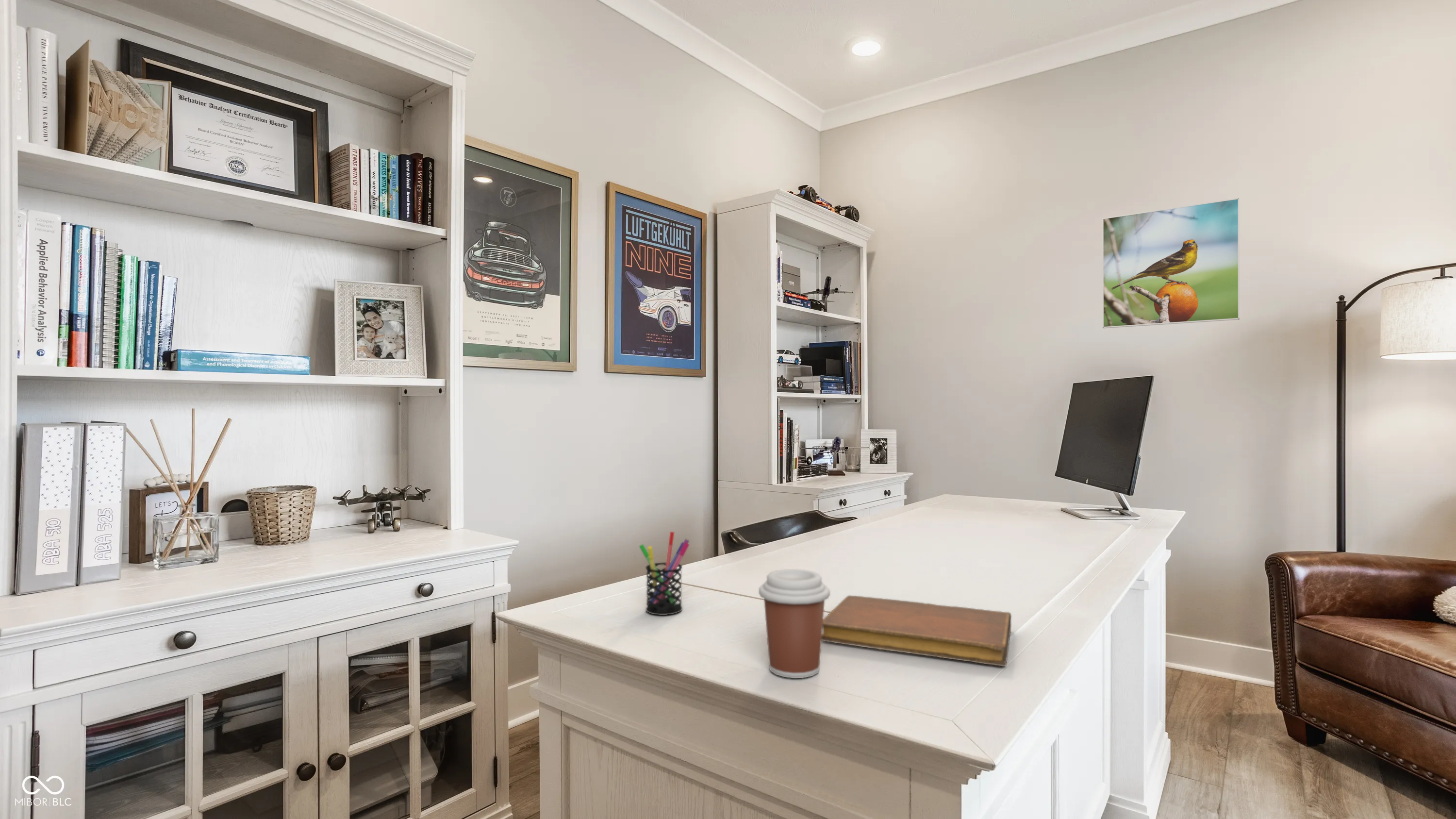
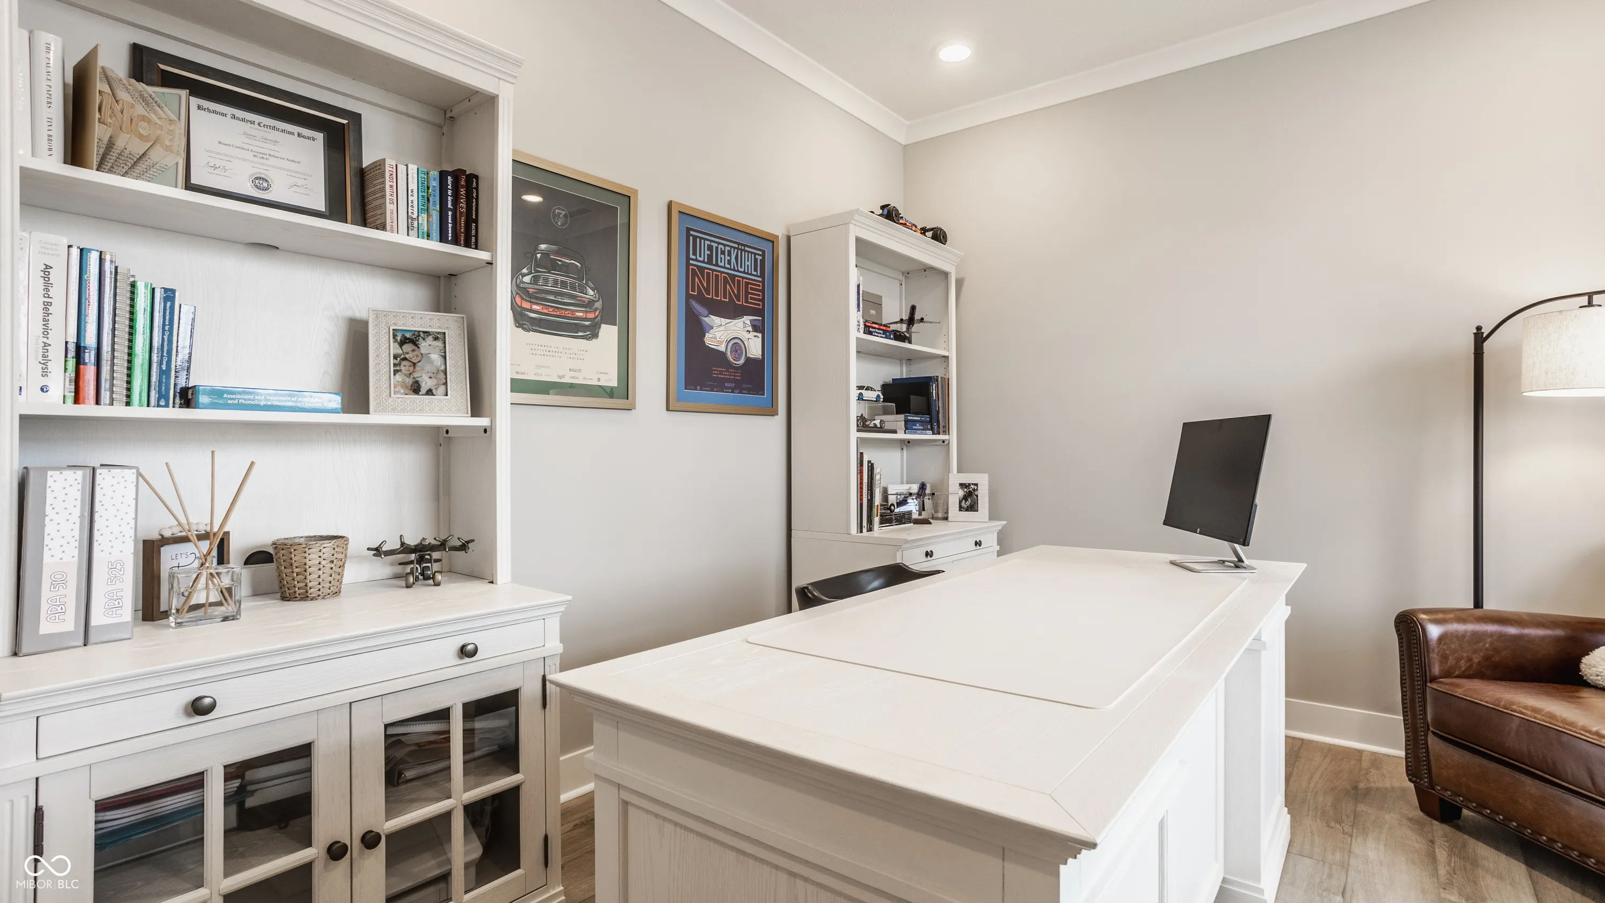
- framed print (1168, 267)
- notebook (917, 625)
- pen holder (661, 571)
- coffee cup (794, 621)
